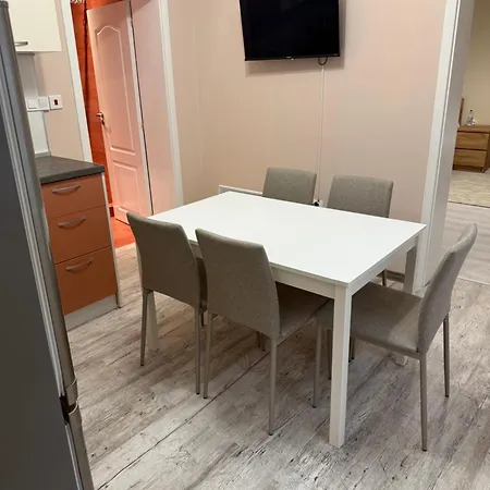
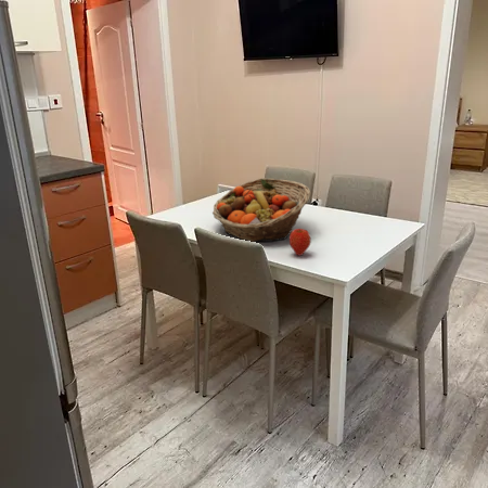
+ fruit basket (260, 208)
+ apple (299, 242)
